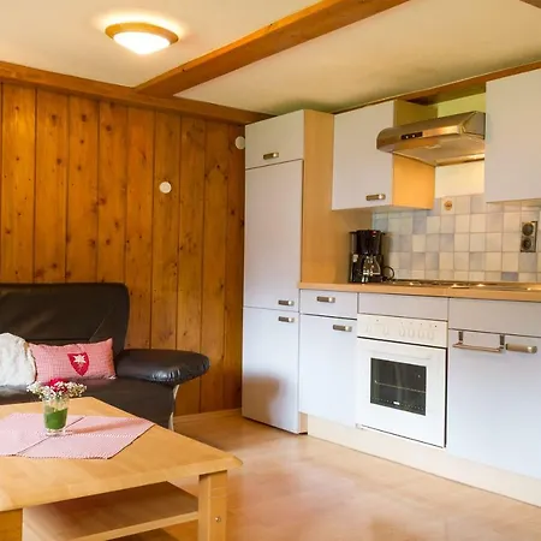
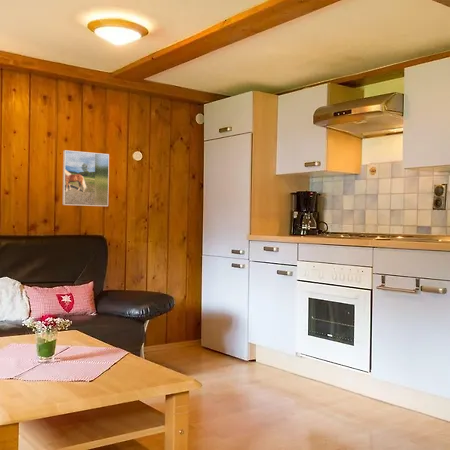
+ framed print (86, 179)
